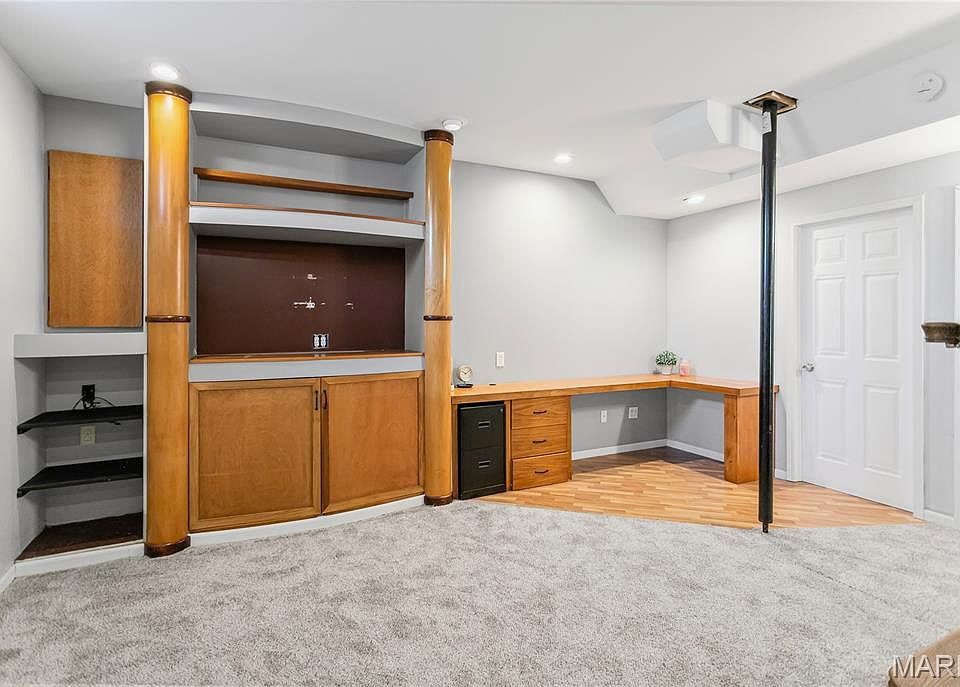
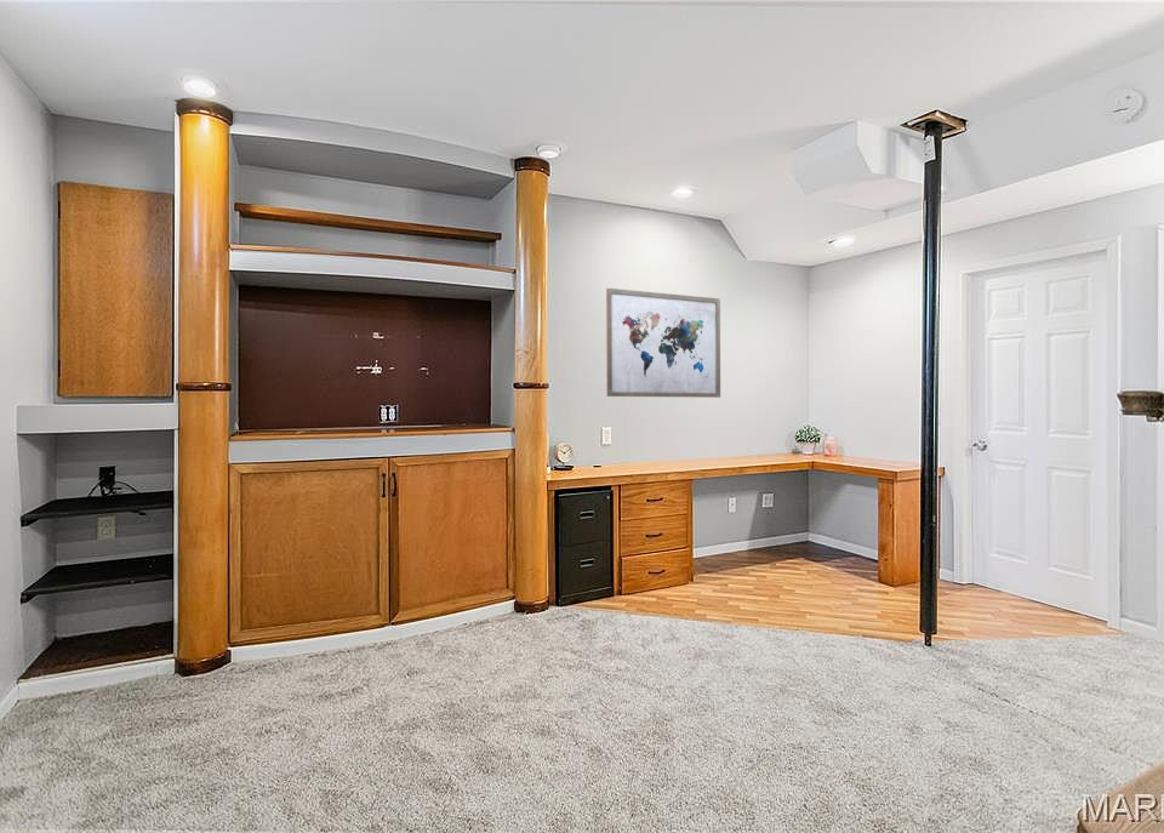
+ wall art (666, 344)
